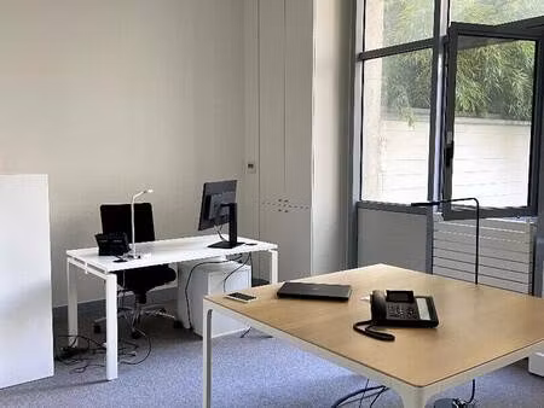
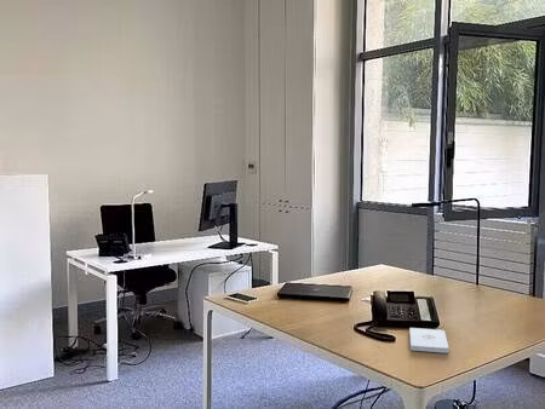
+ notepad (428, 339)
